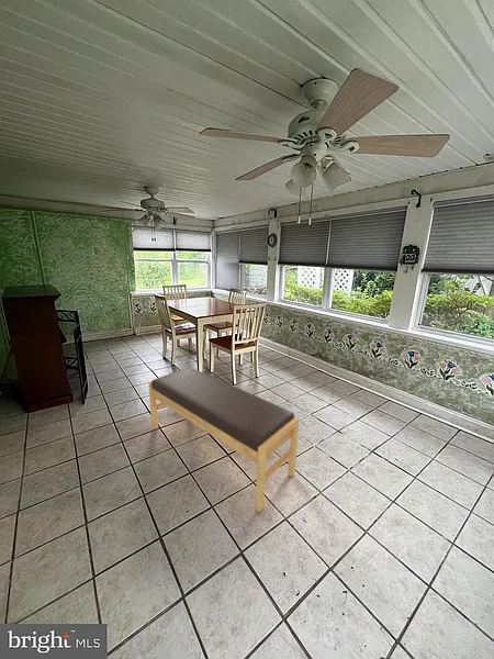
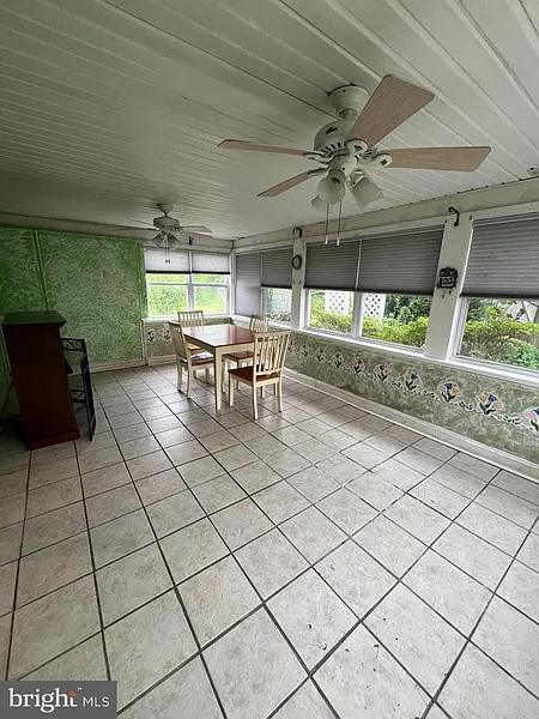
- bench (215, 422)
